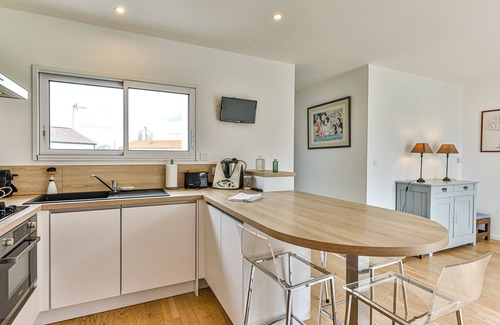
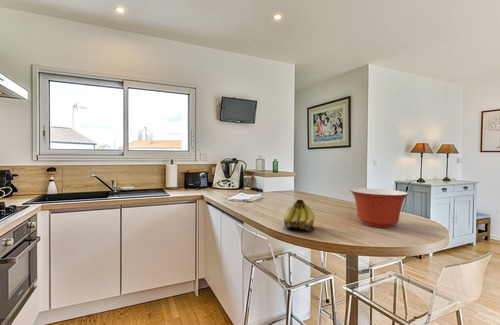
+ fruit (298, 215)
+ mixing bowl (377, 207)
